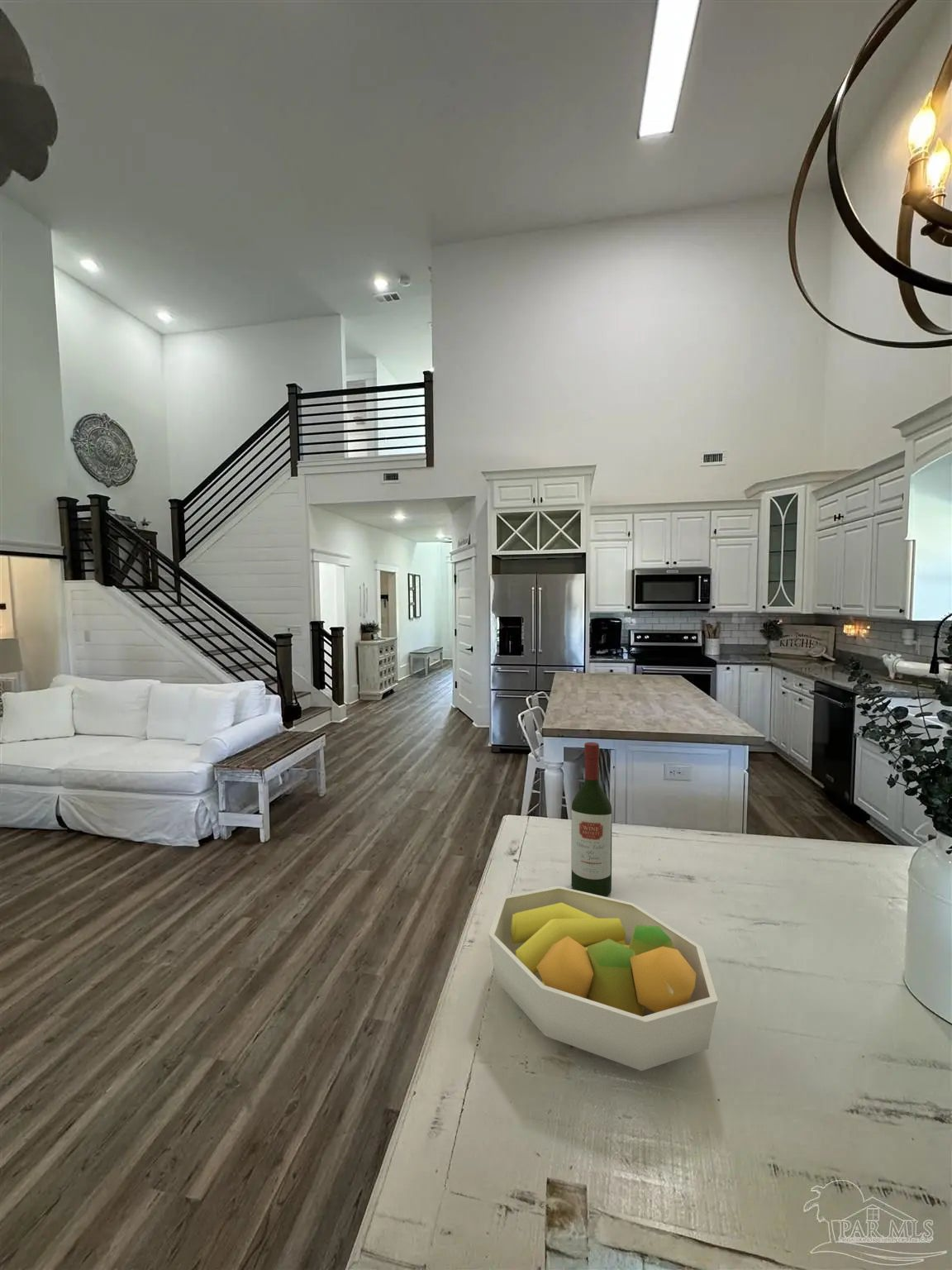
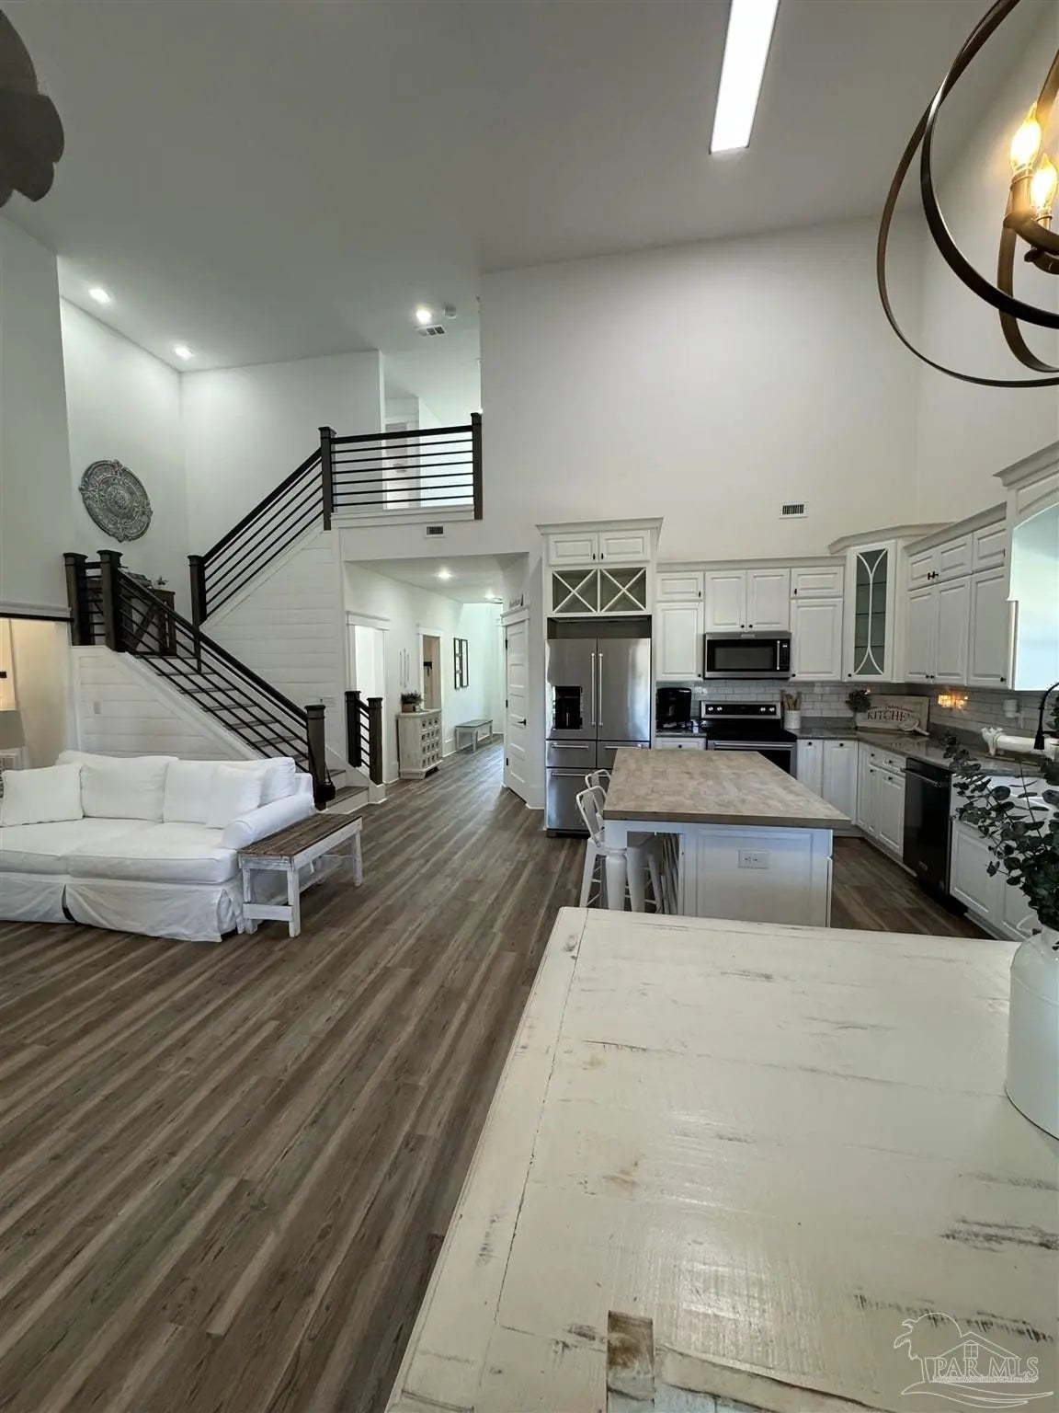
- fruit bowl (593, 957)
- wine bottle (591, 816)
